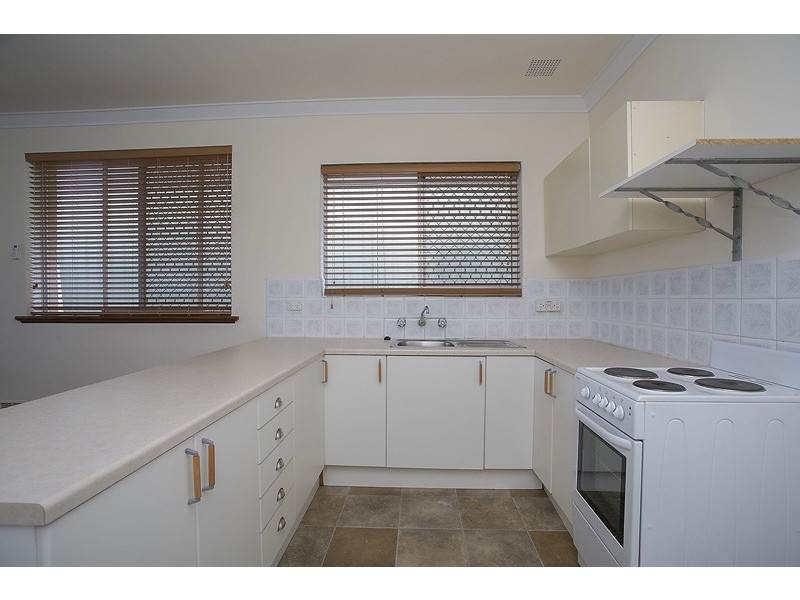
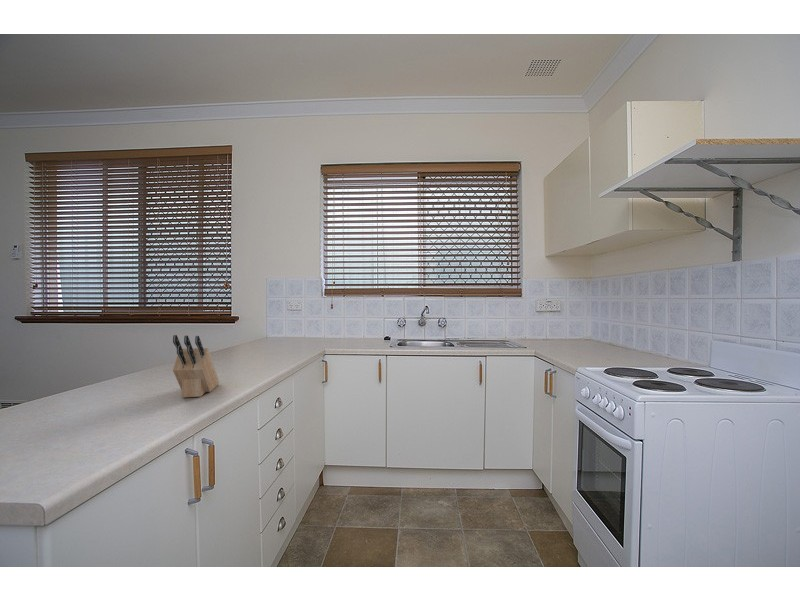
+ knife block (196, 362)
